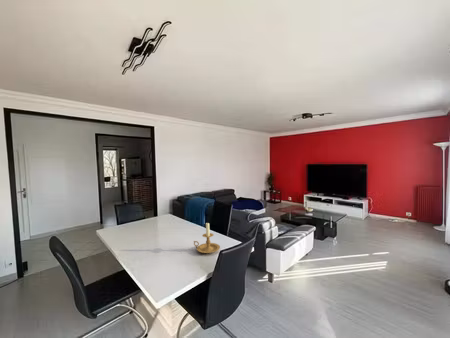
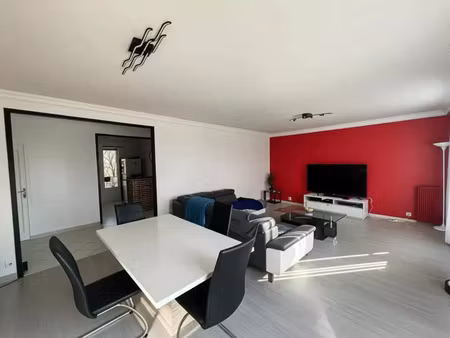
- candle holder (207, 236)
